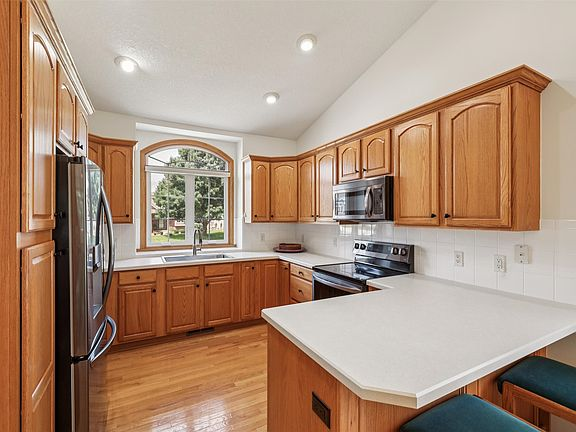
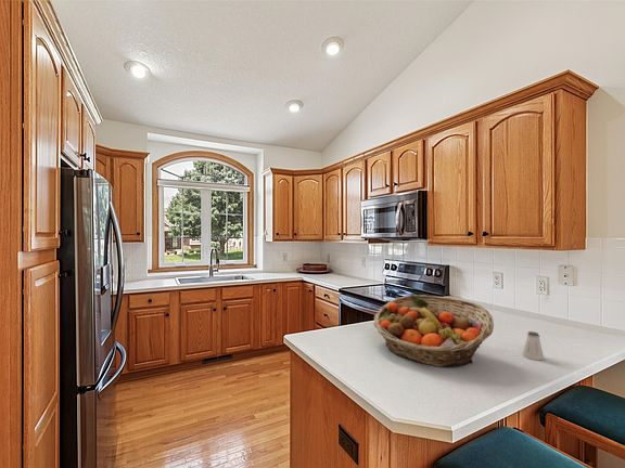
+ saltshaker (533, 344)
+ fruit basket (429, 326)
